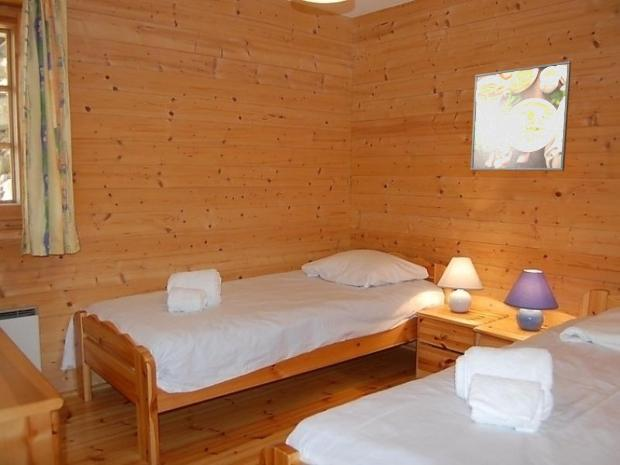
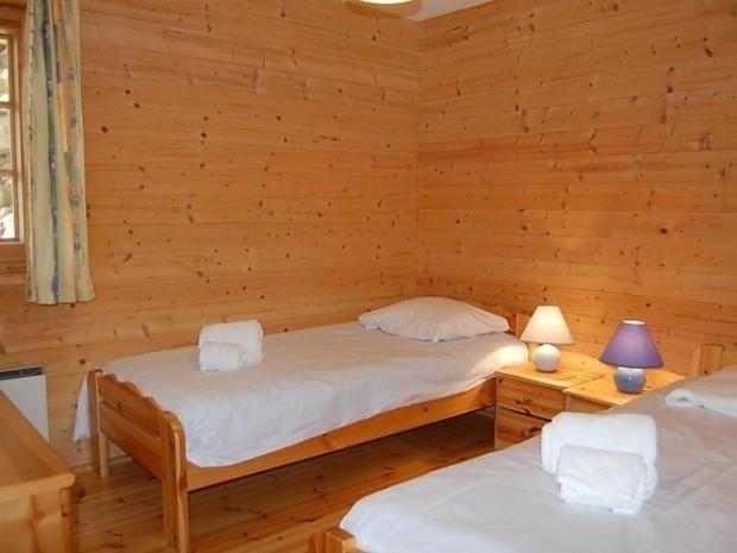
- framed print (517, 119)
